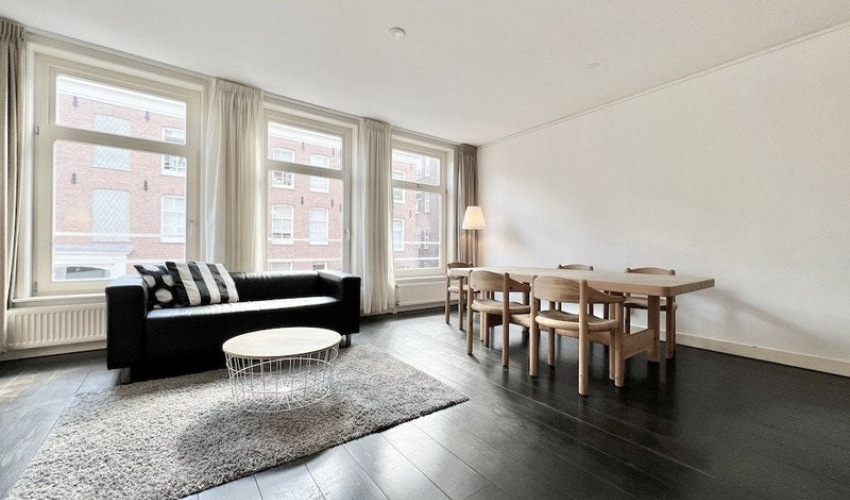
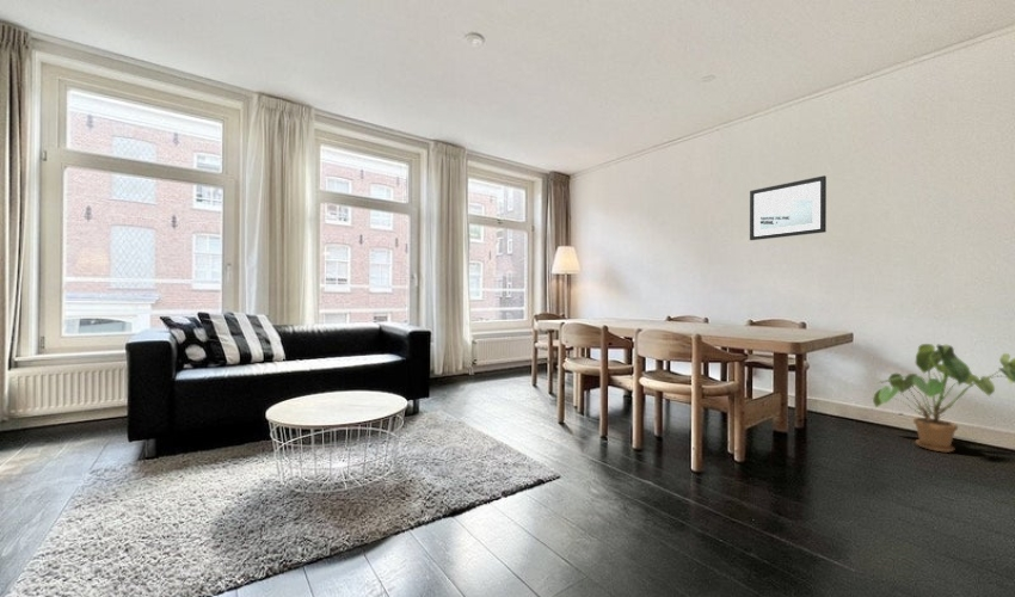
+ house plant (947, 394)
+ wall art (785, 210)
